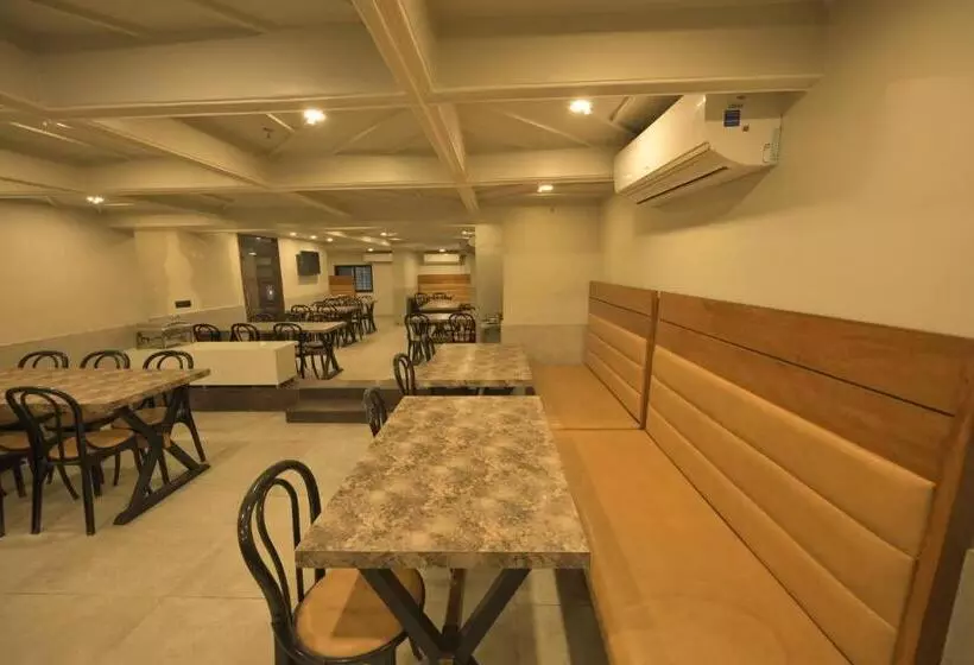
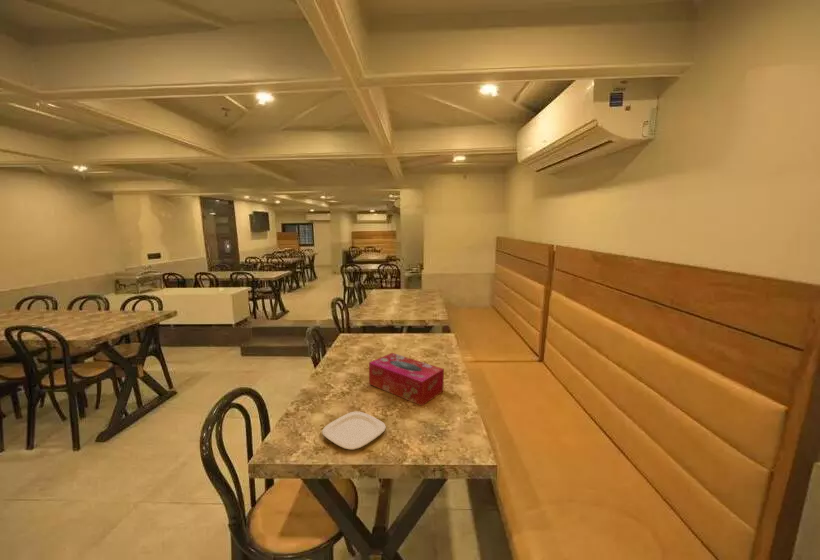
+ tissue box (405, 376)
+ plate (354, 430)
